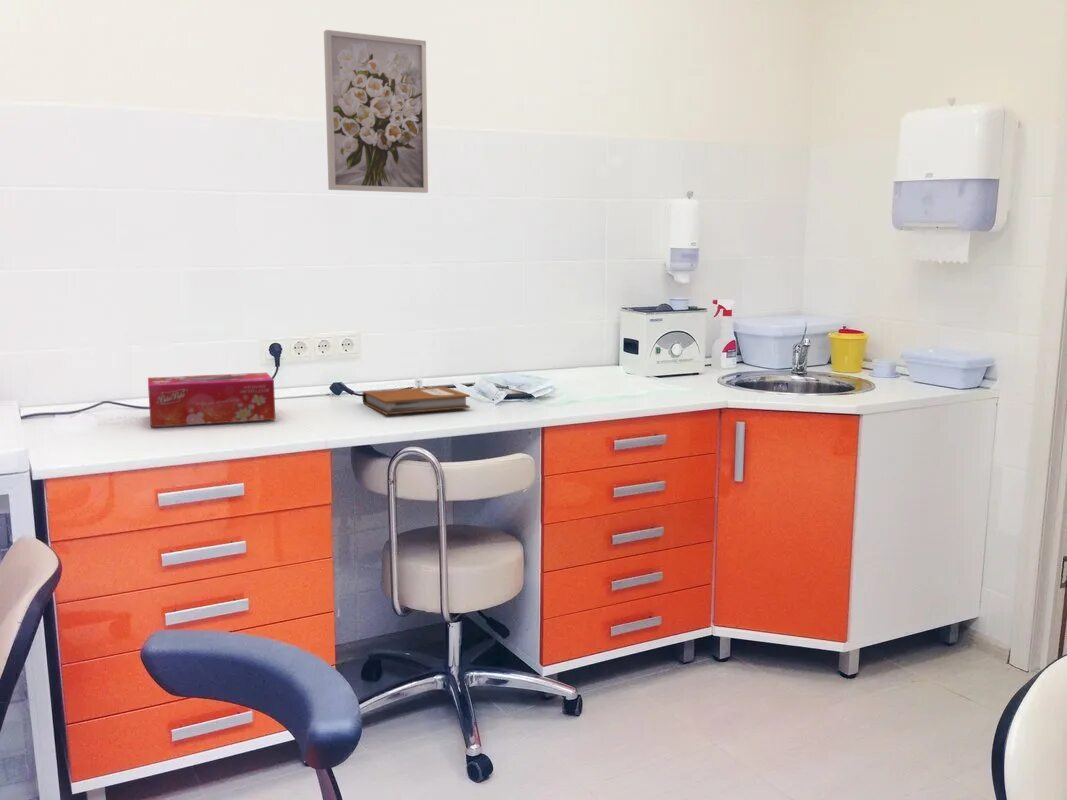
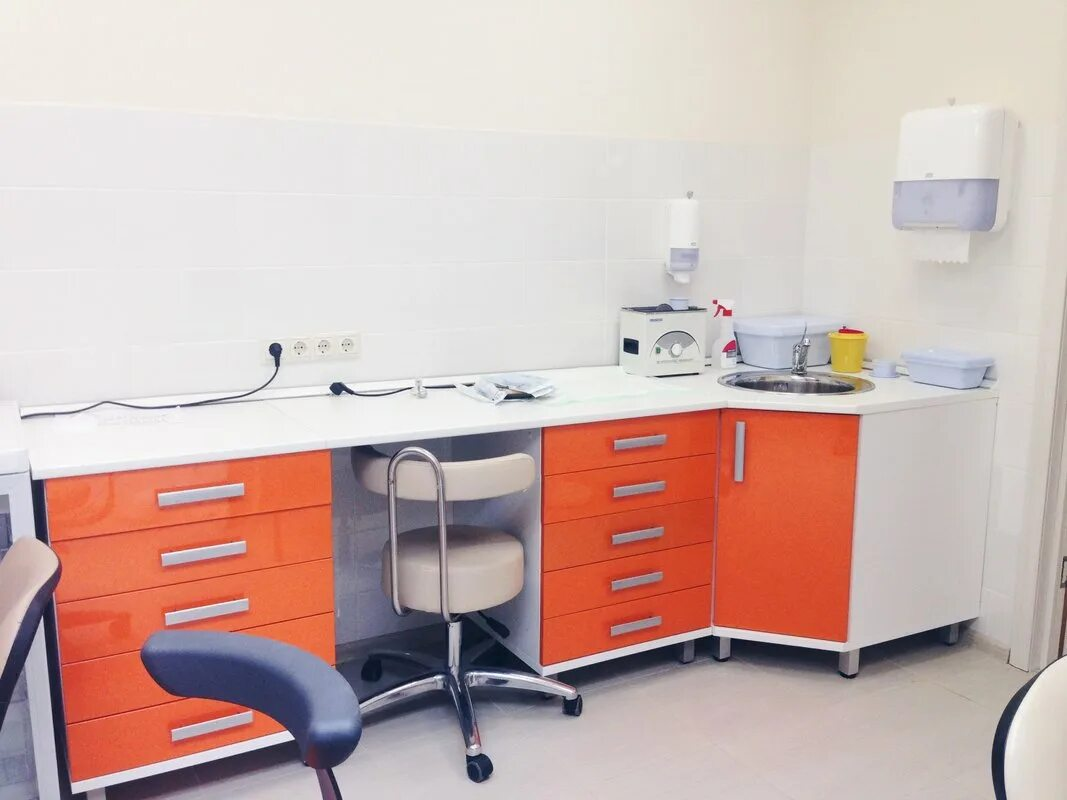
- notebook (417, 399)
- tissue box (211, 398)
- wall art (377, 114)
